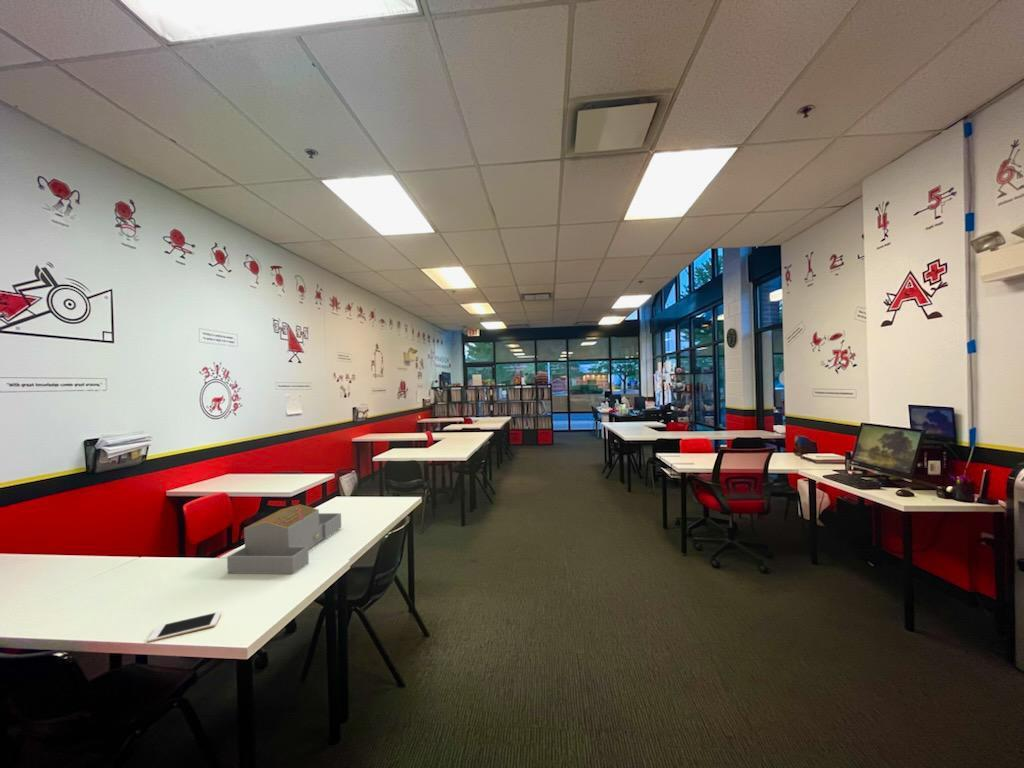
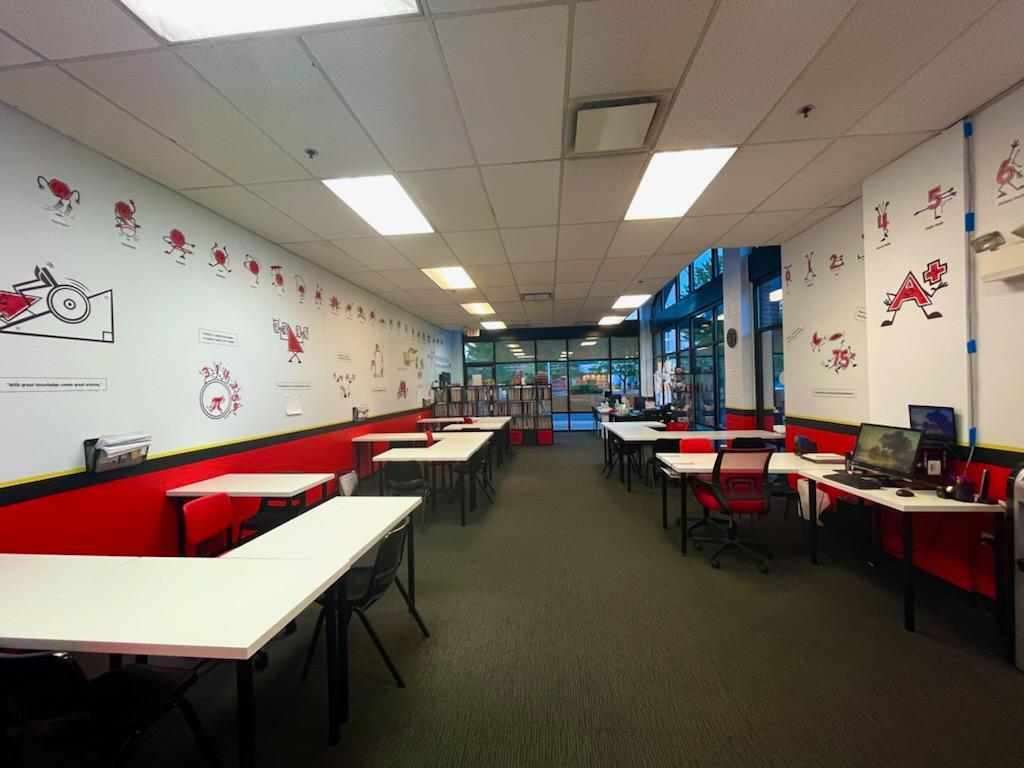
- architectural model (298, 528)
- cell phone (186, 625)
